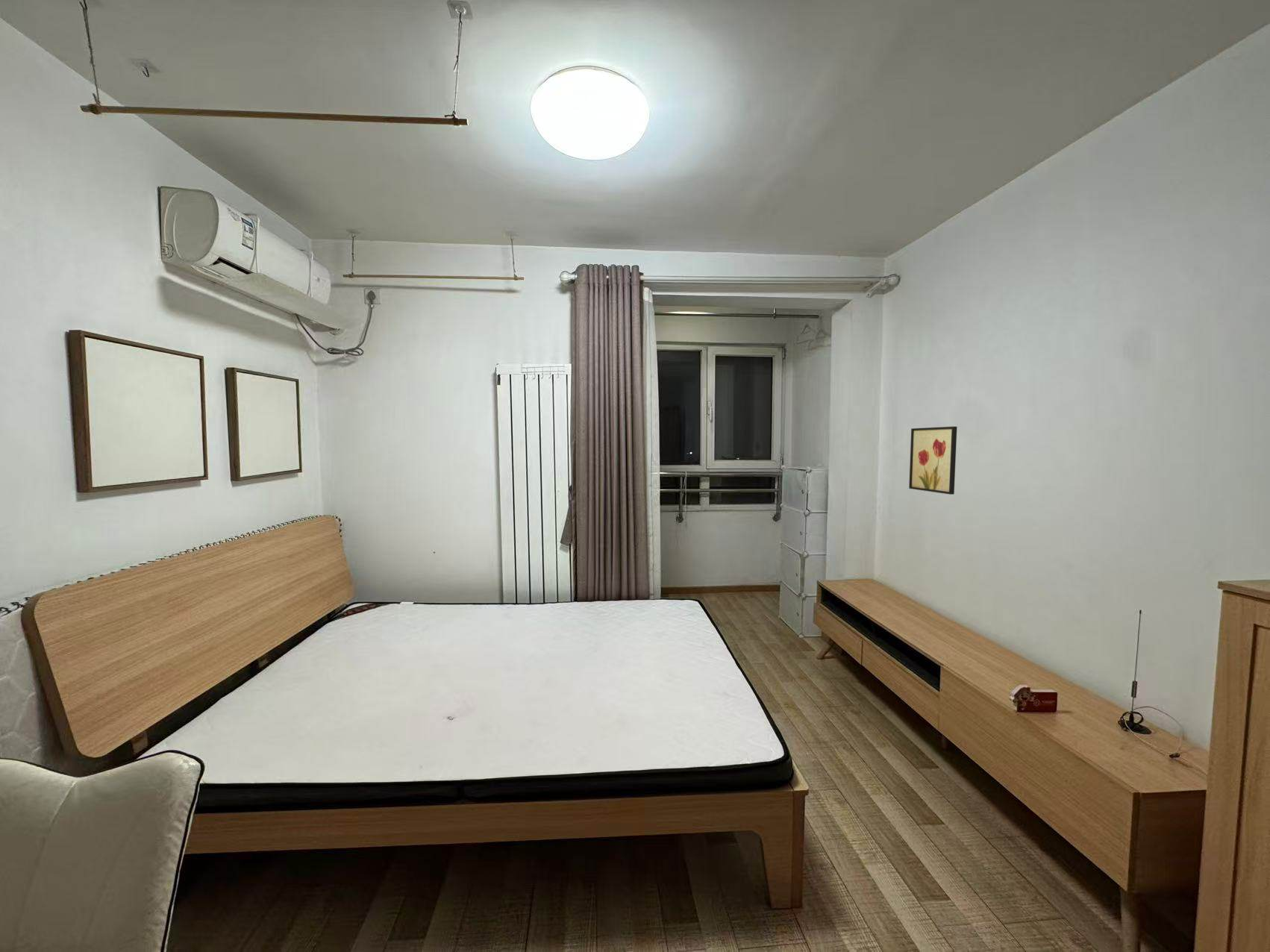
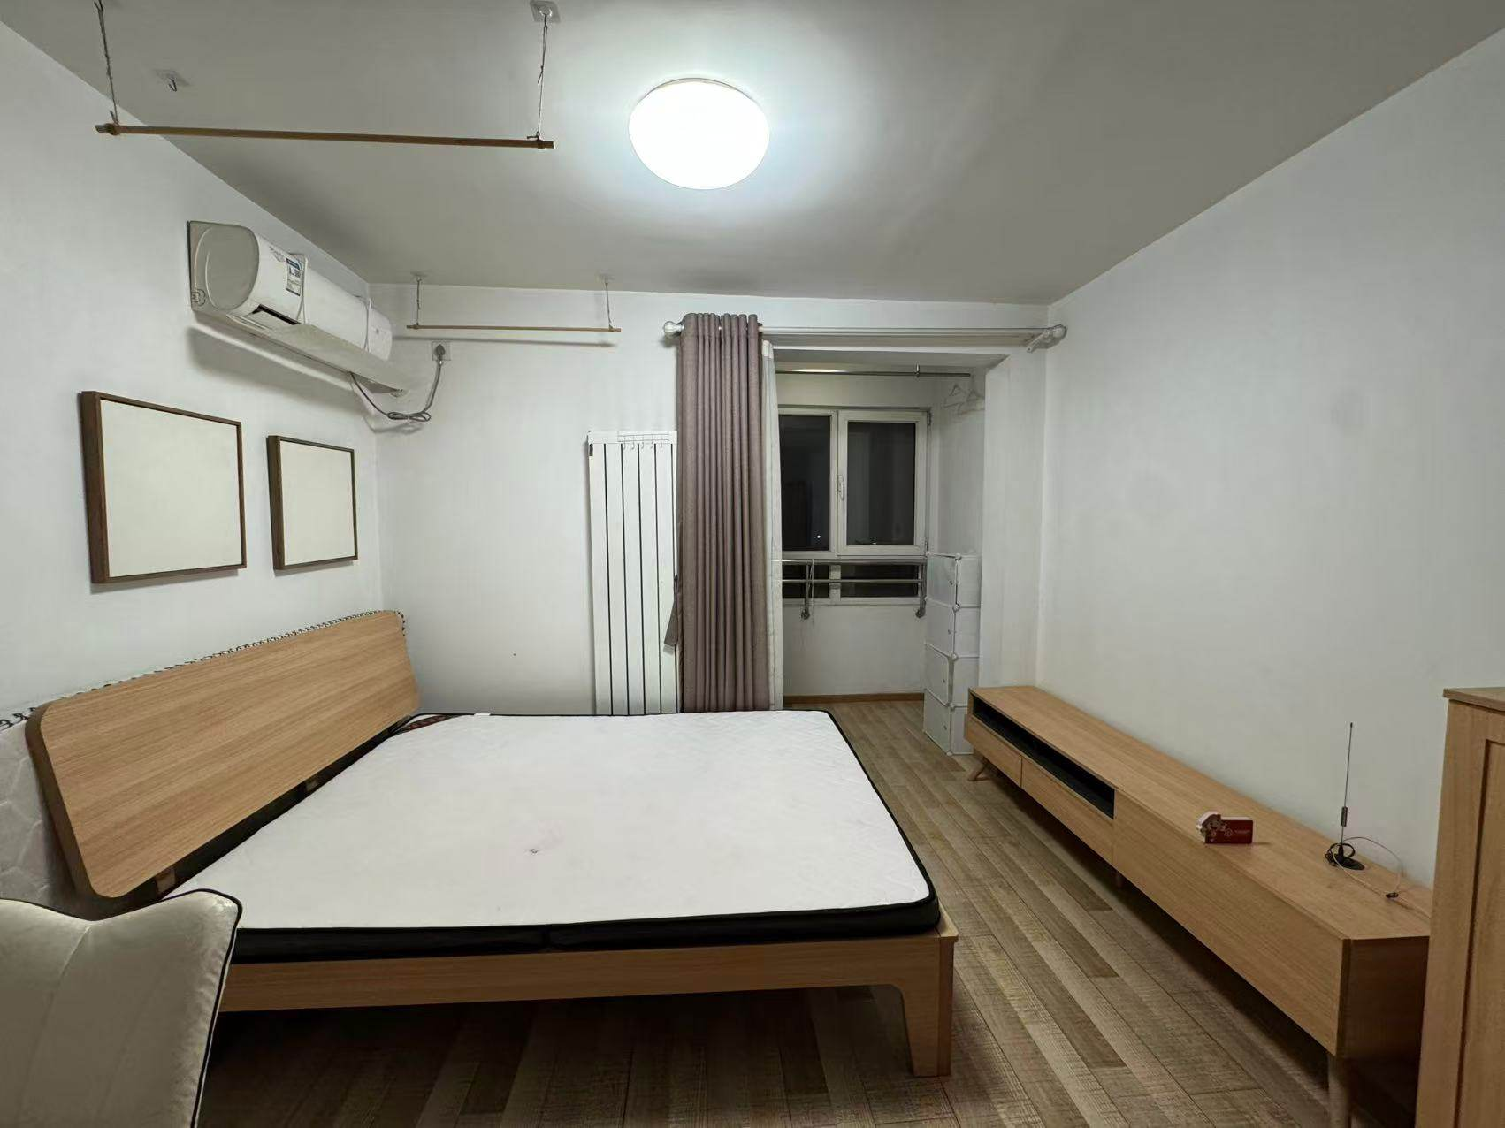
- wall art (933, 459)
